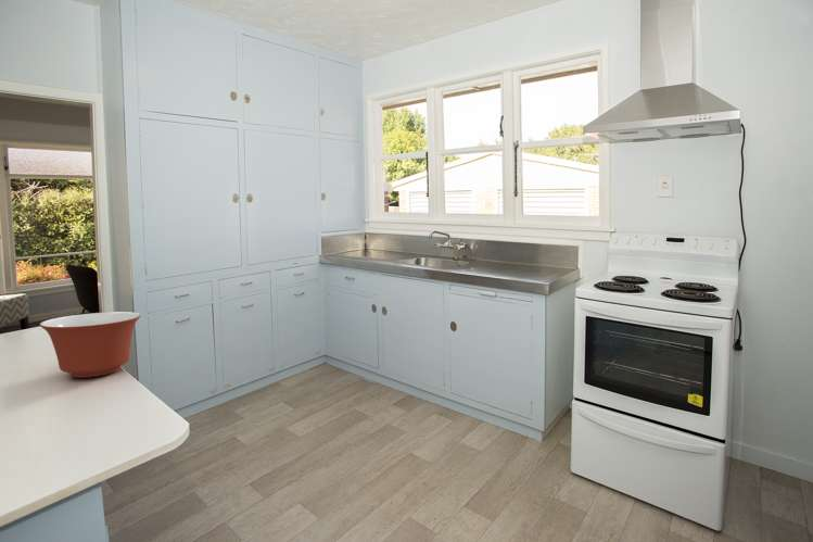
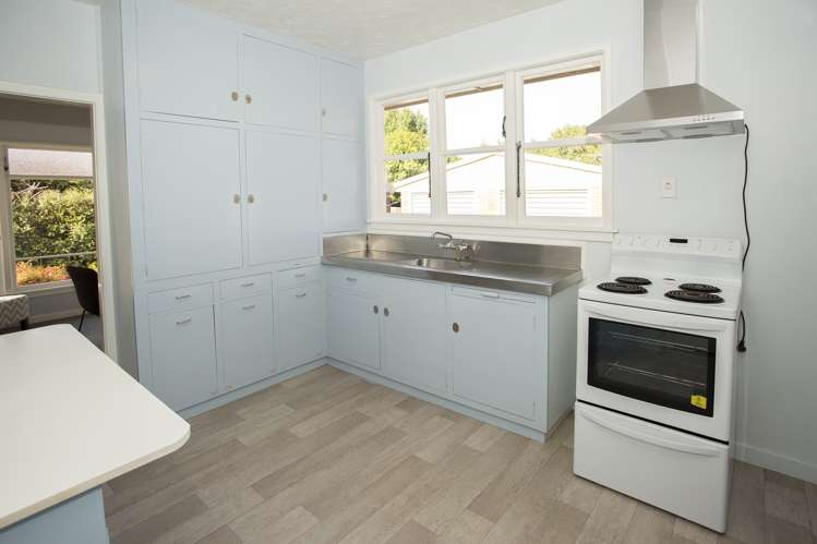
- mixing bowl (93, 344)
